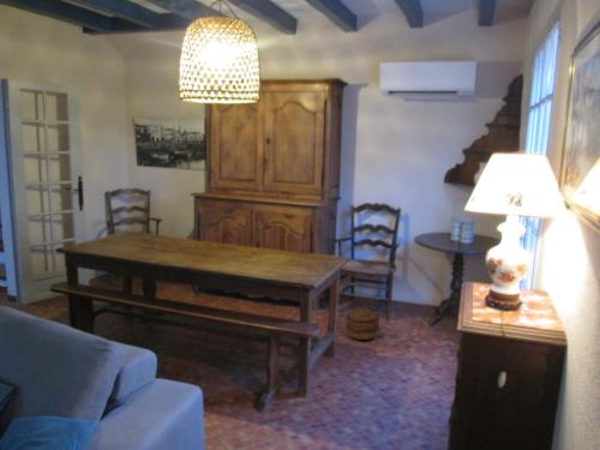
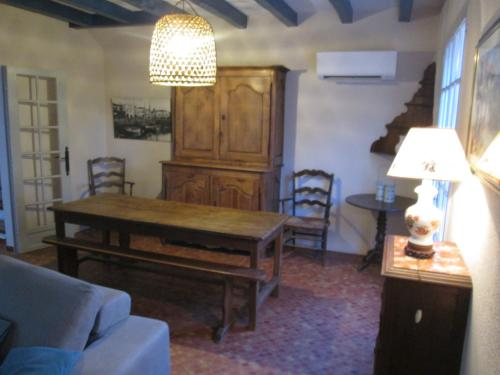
- basket (362, 323)
